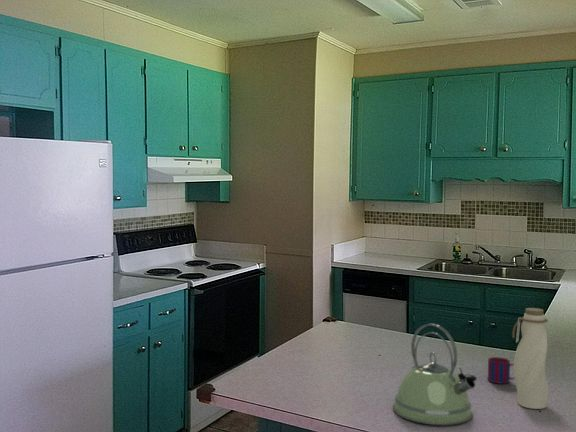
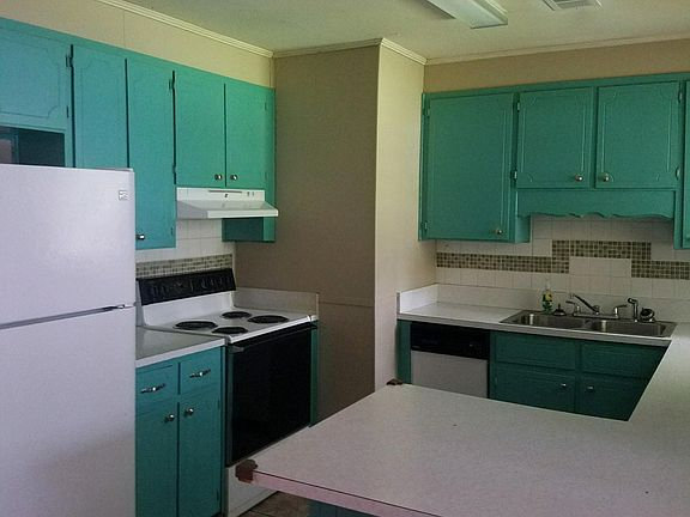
- mug (503, 371)
- kettle (437, 368)
- water bottle (530, 357)
